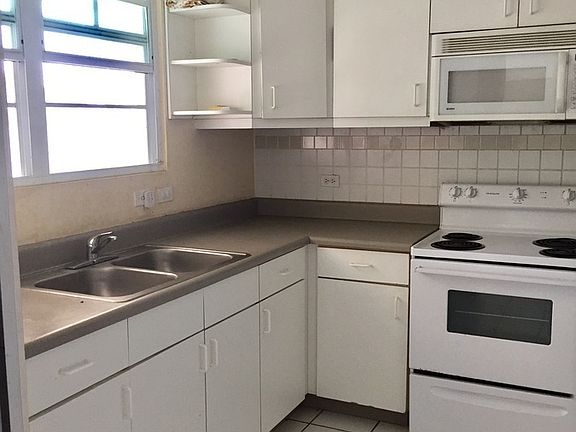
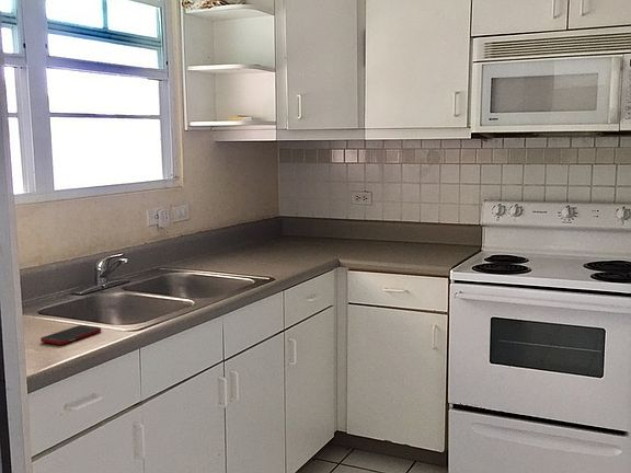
+ cell phone (71, 334)
